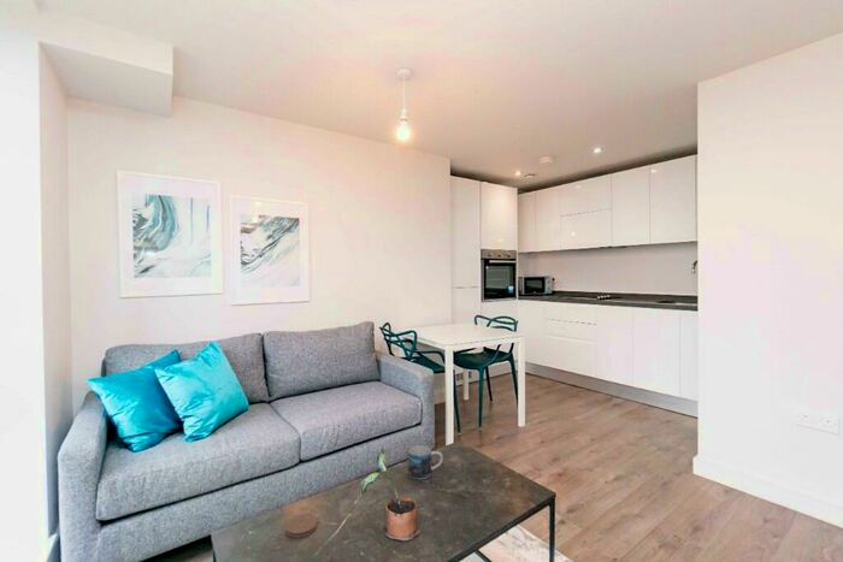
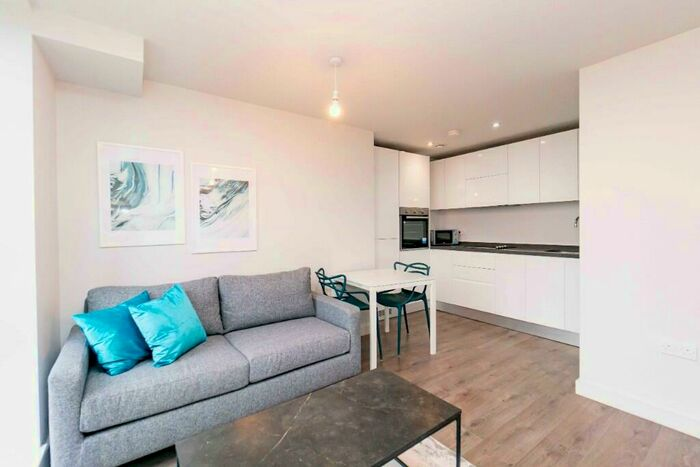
- mug (425, 461)
- coaster (301, 525)
- potted plant (394, 489)
